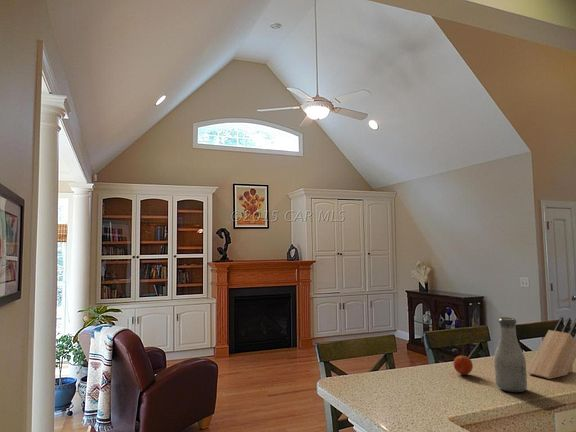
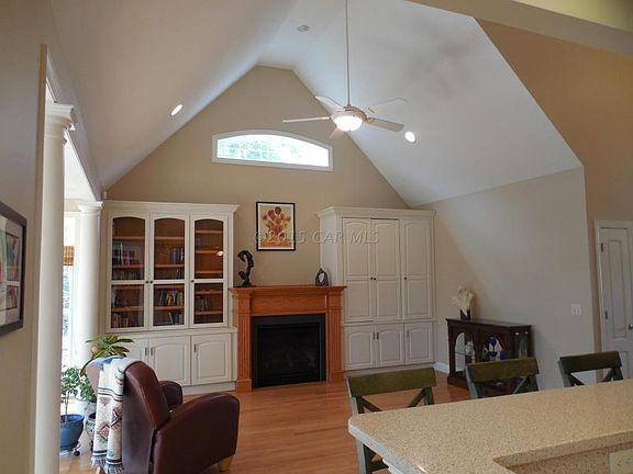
- knife block (555, 345)
- fruit (462, 363)
- bottle (509, 353)
